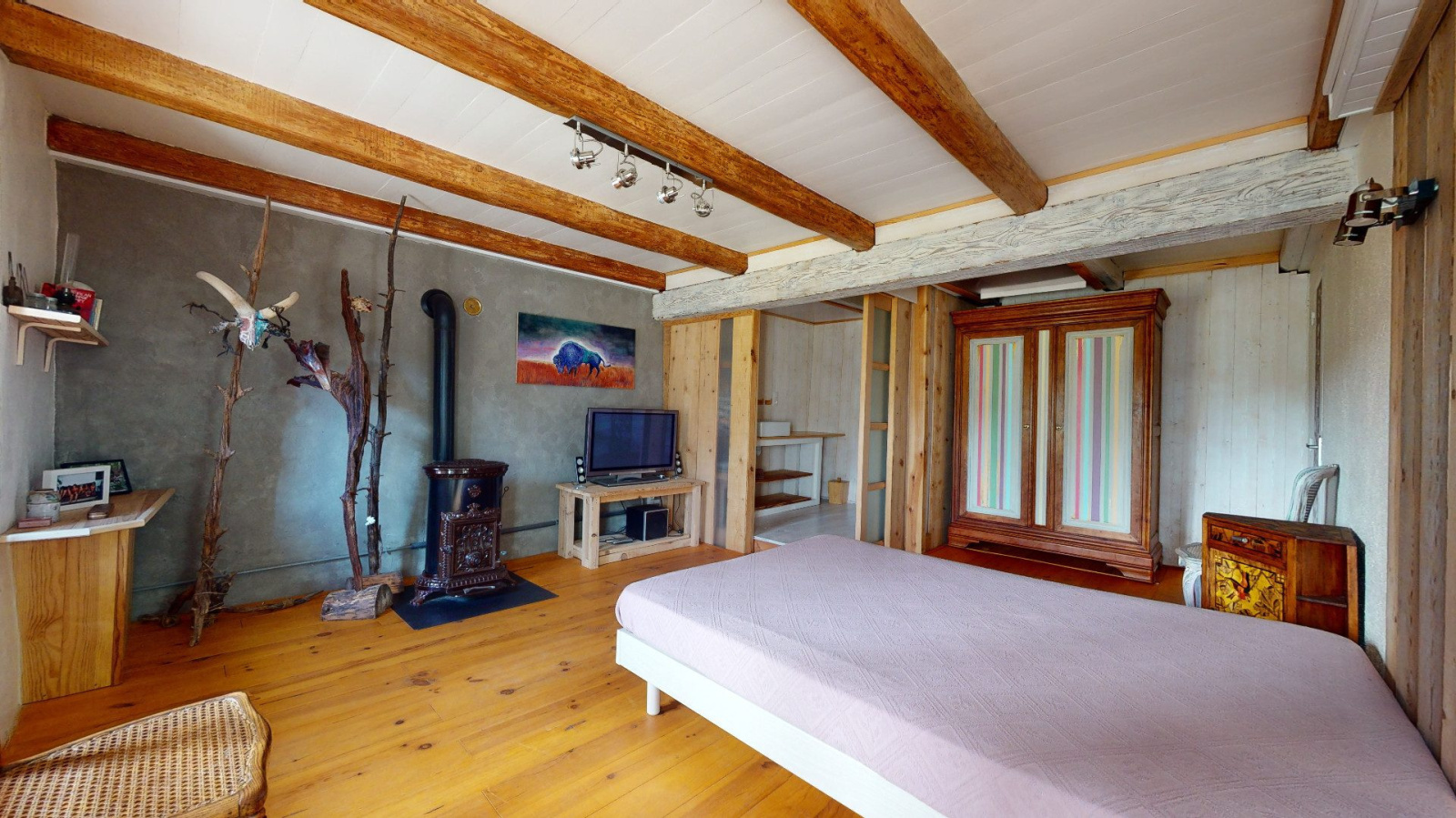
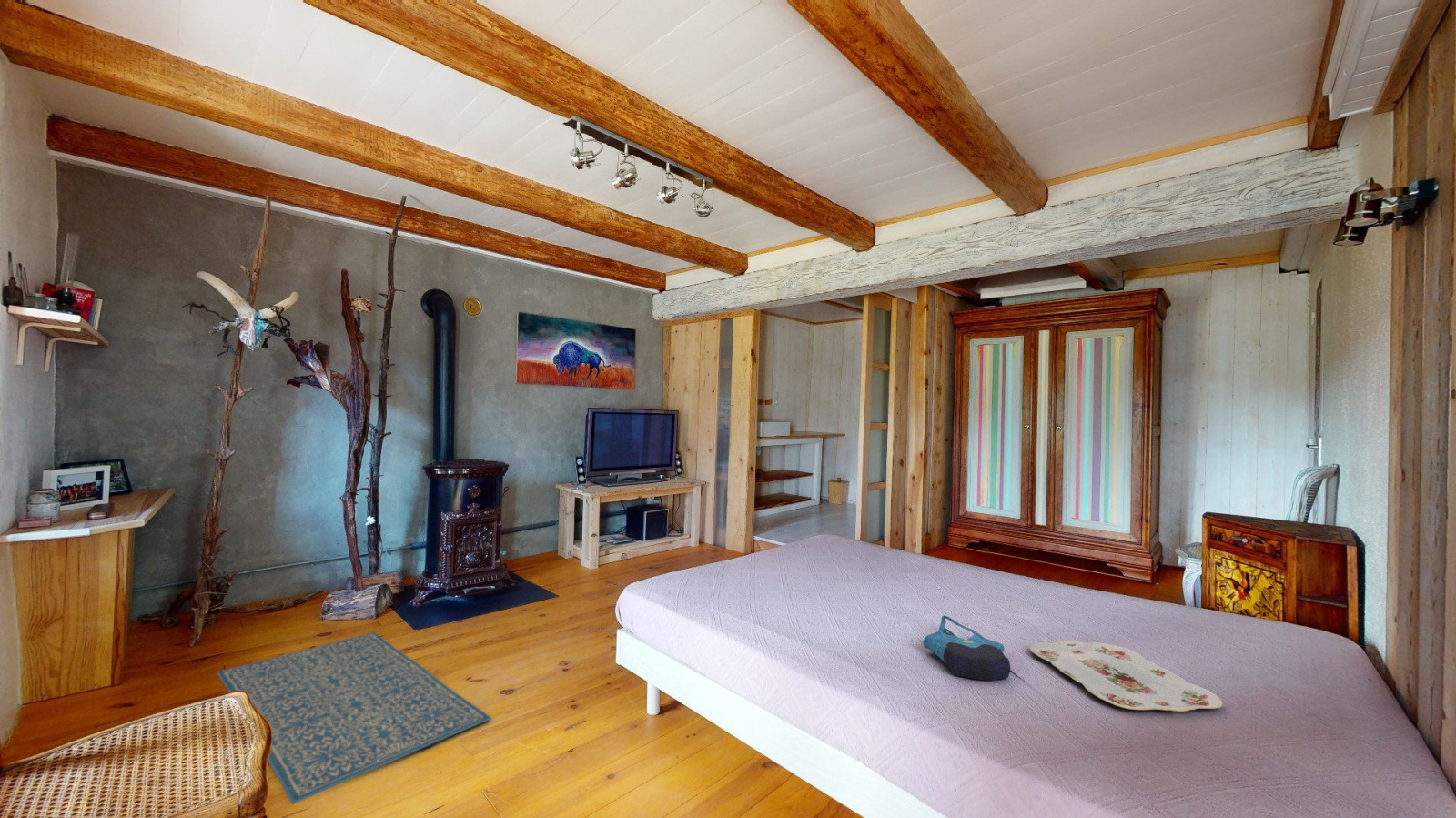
+ tote bag (962, 643)
+ rug (344, 693)
+ serving tray (1116, 673)
